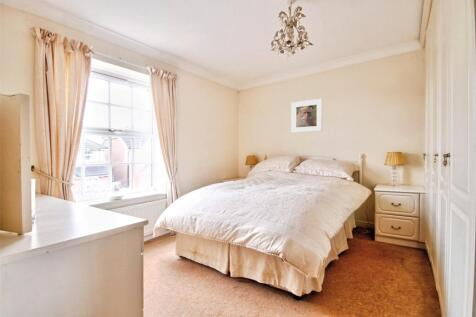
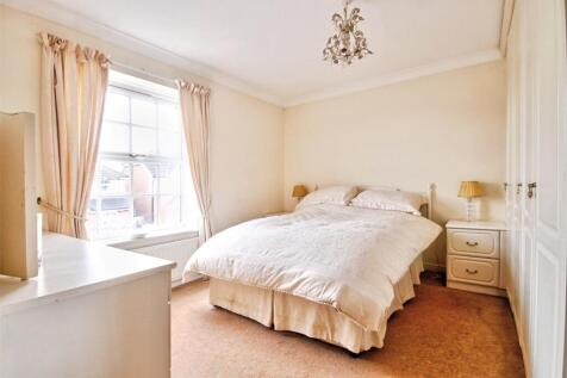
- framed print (306, 116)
